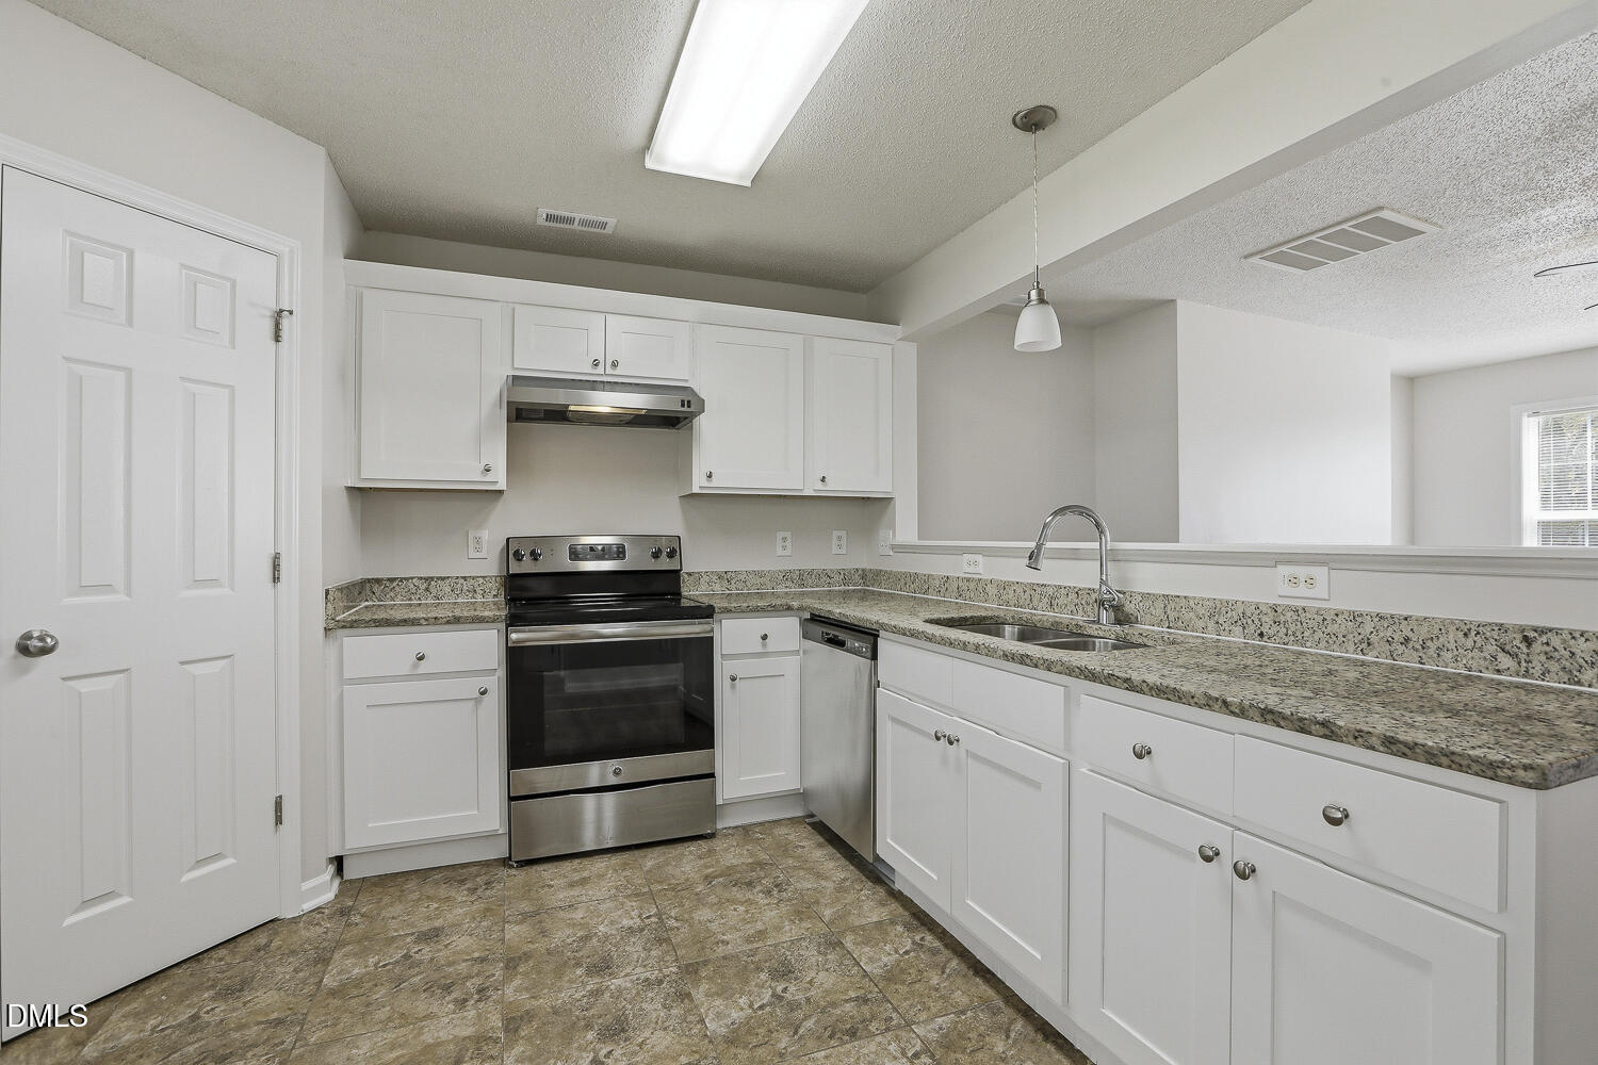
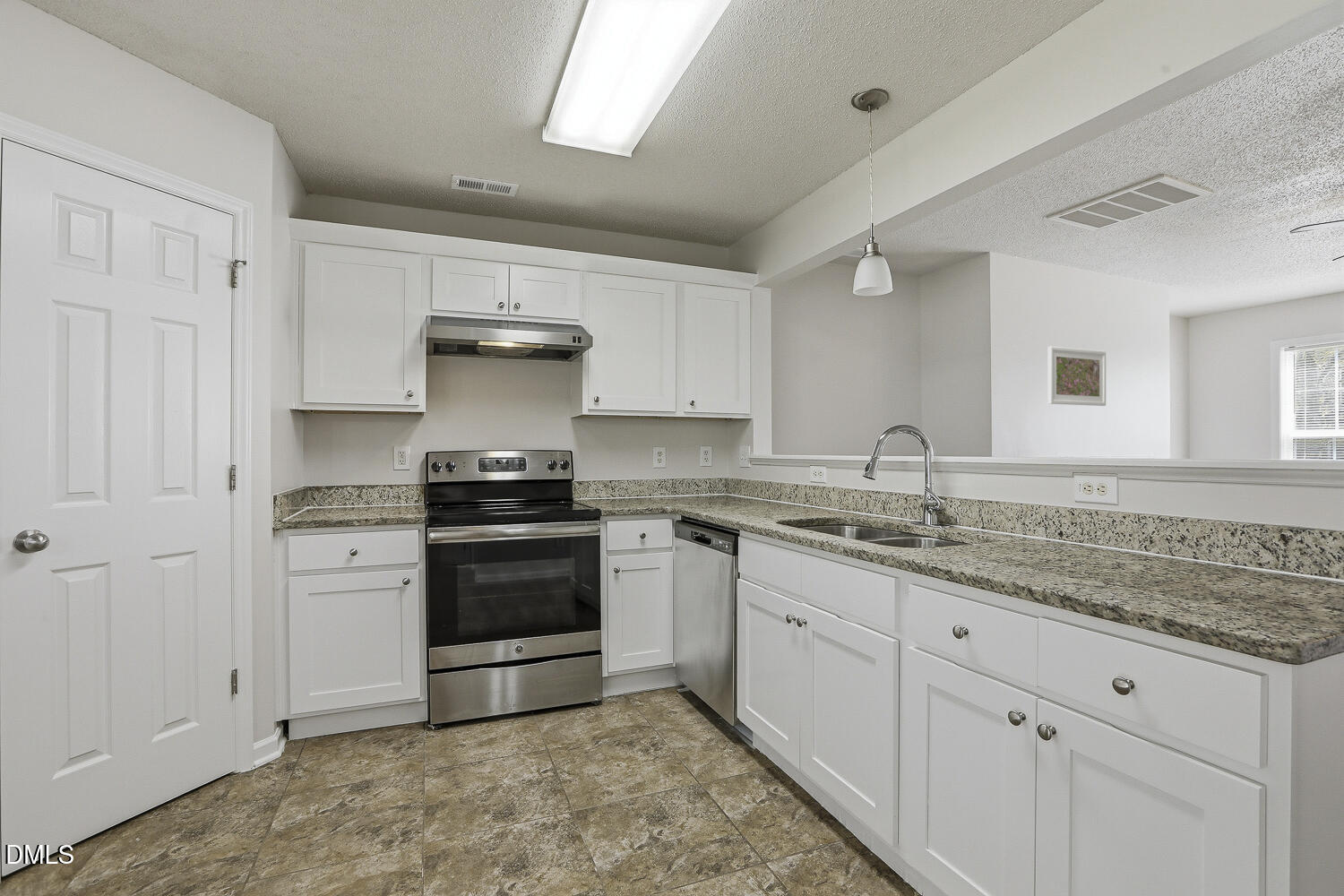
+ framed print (1077, 376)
